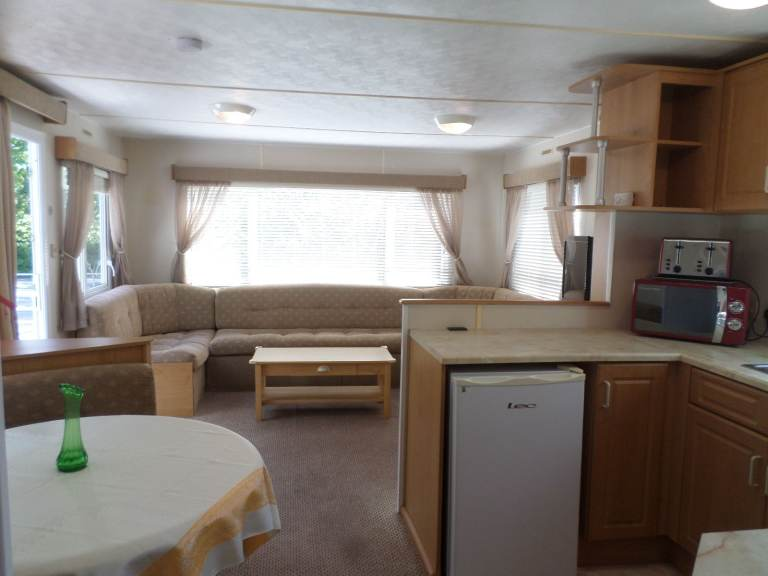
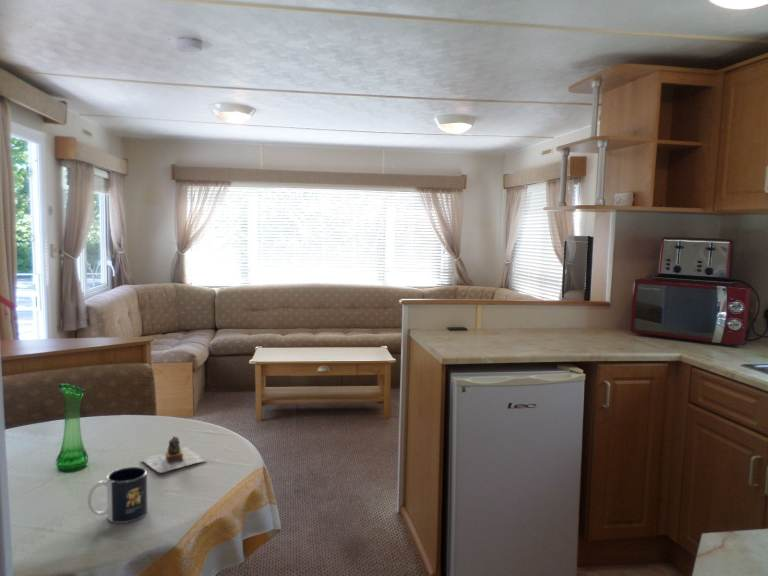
+ mug (118, 495)
+ teapot (174, 448)
